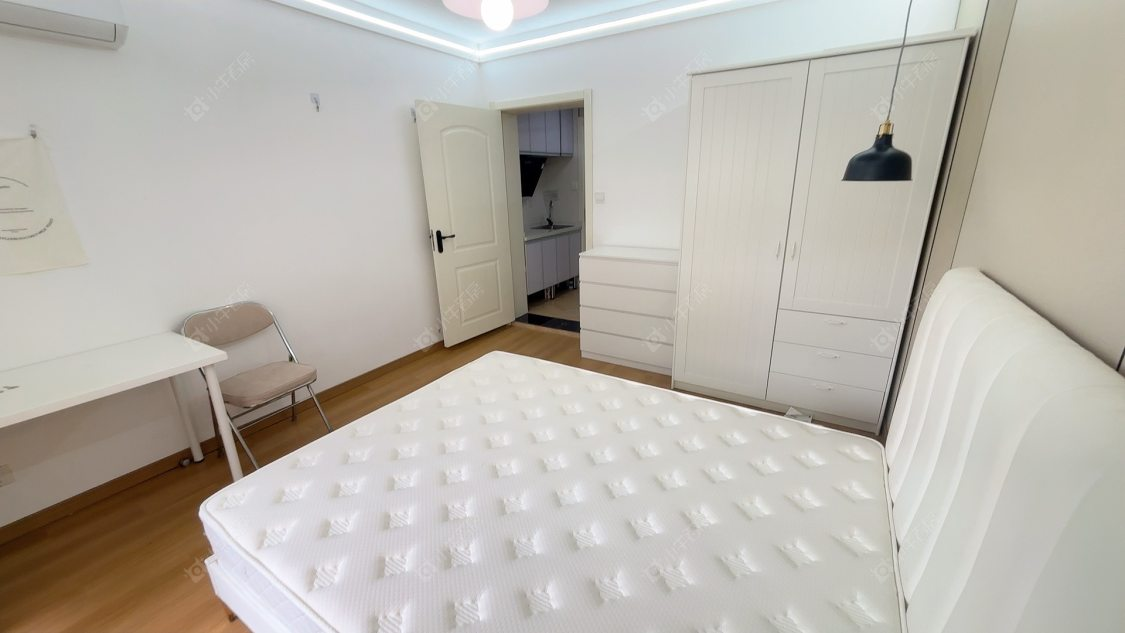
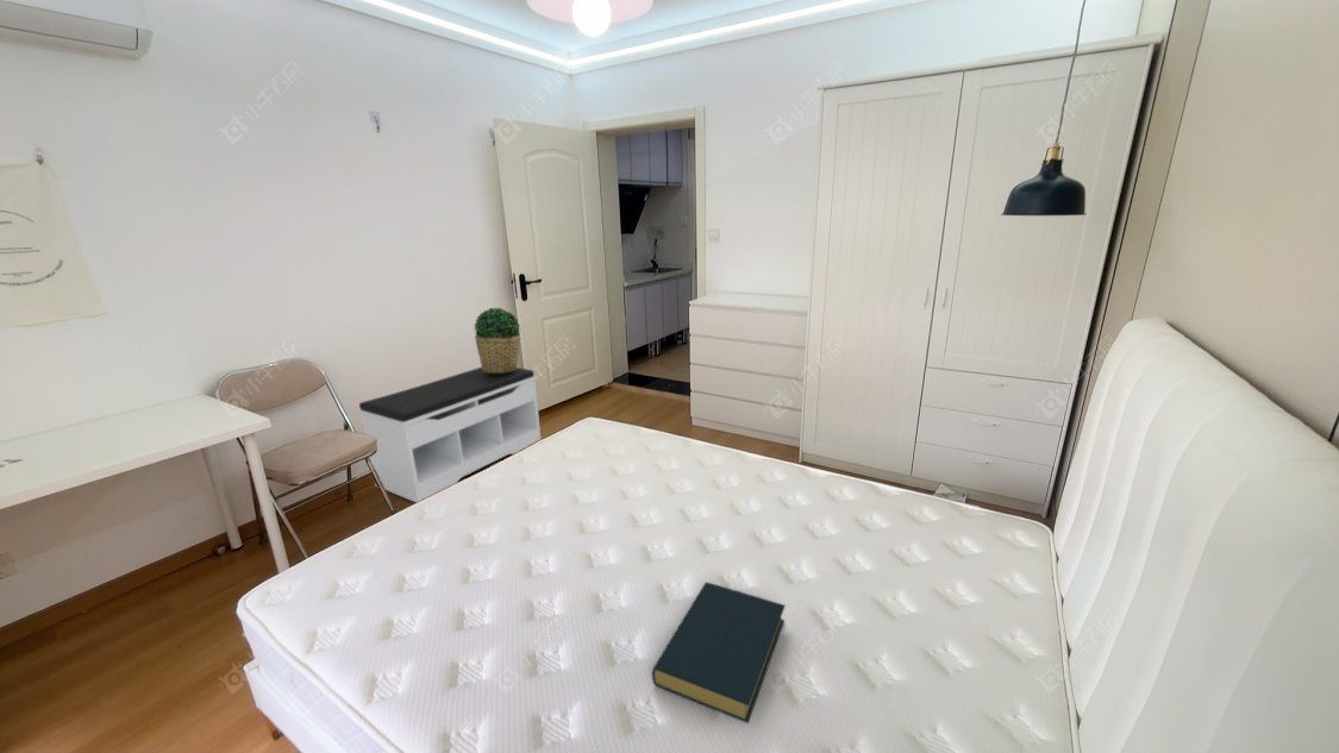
+ potted plant (495, 340)
+ bench (459, 423)
+ hardback book (722, 641)
